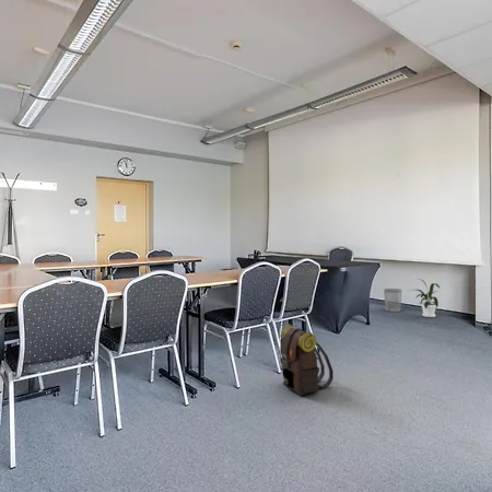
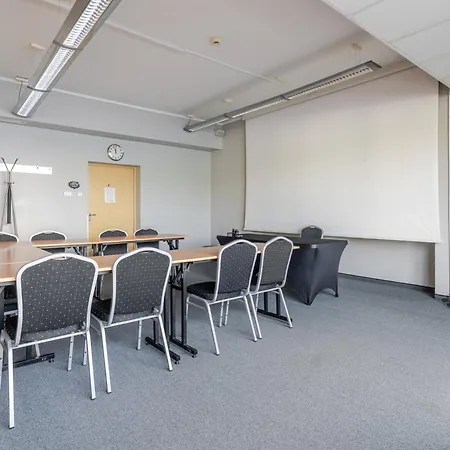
- backpack (306, 356)
- wastebasket (393, 300)
- house plant (426, 297)
